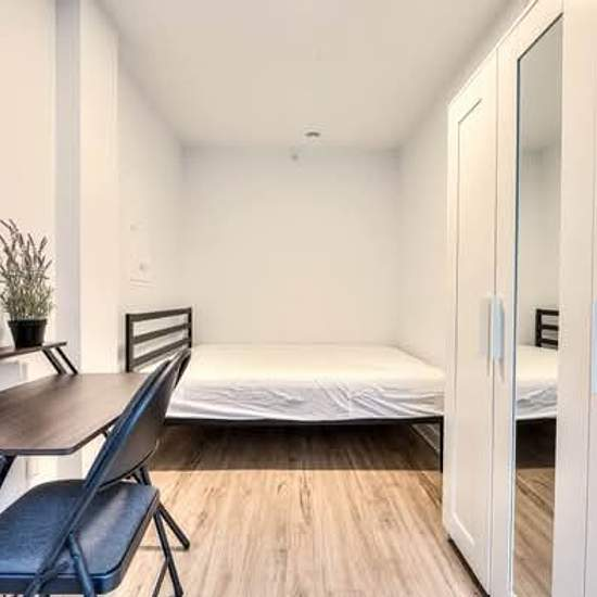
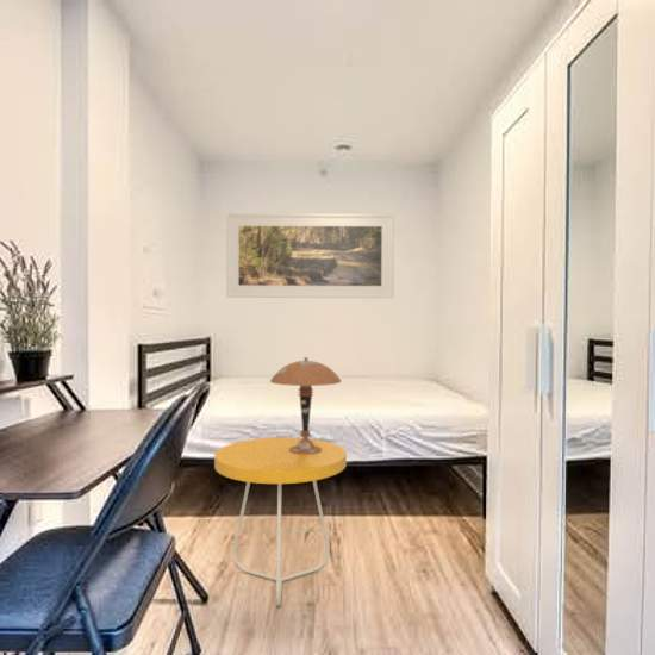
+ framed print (310, 255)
+ table lamp (305, 403)
+ side table (280, 517)
